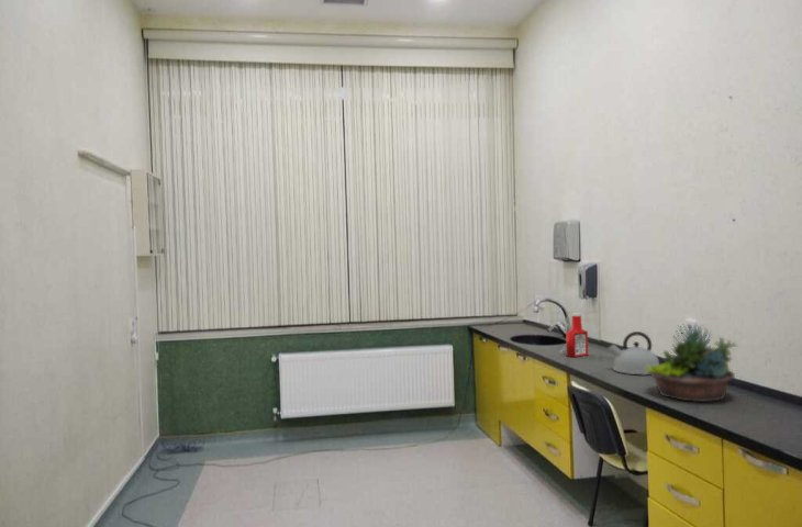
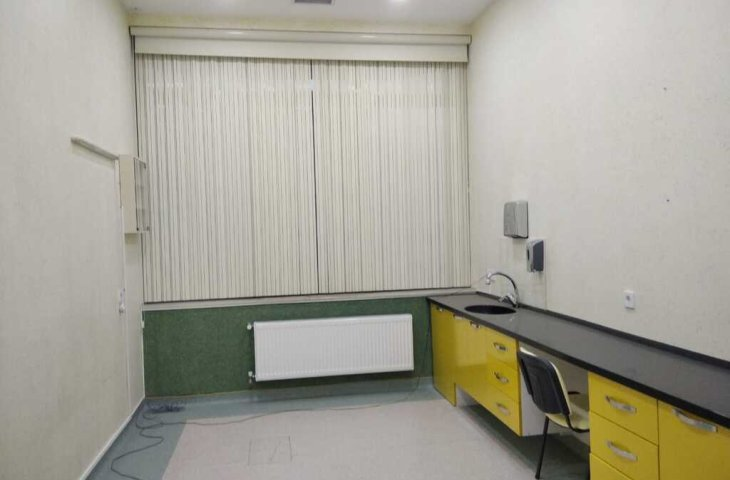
- kettle (634, 350)
- soap bottle (577, 334)
- succulent planter (689, 360)
